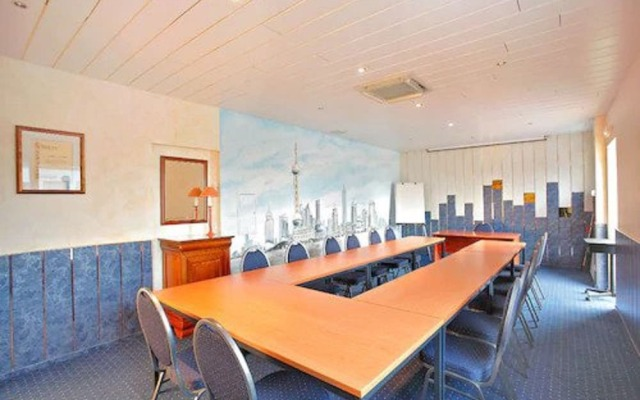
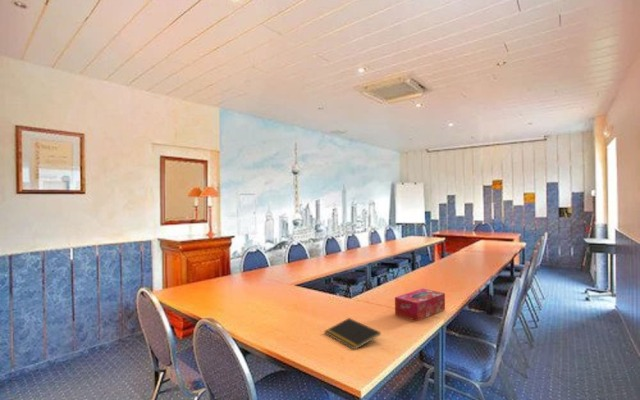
+ notepad (351, 332)
+ tissue box (420, 303)
